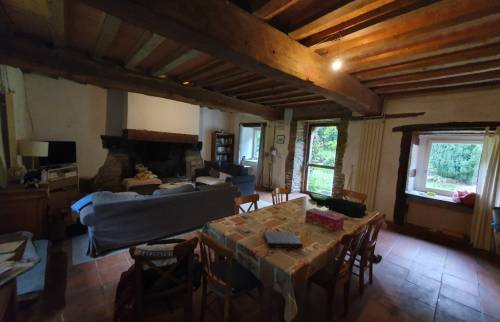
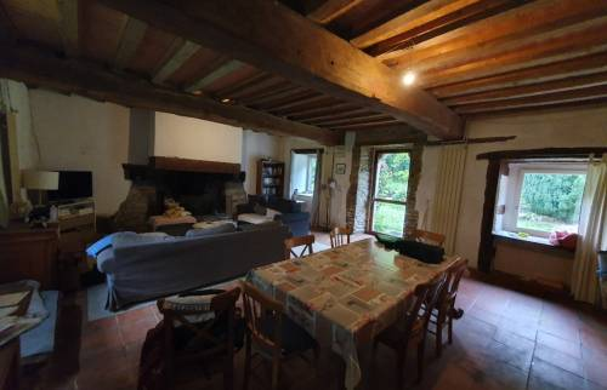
- book (281, 238)
- tissue box (324, 218)
